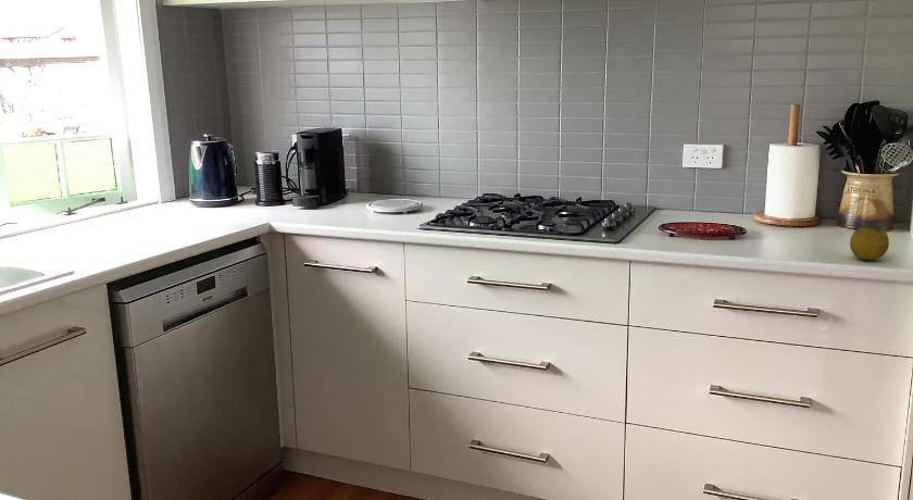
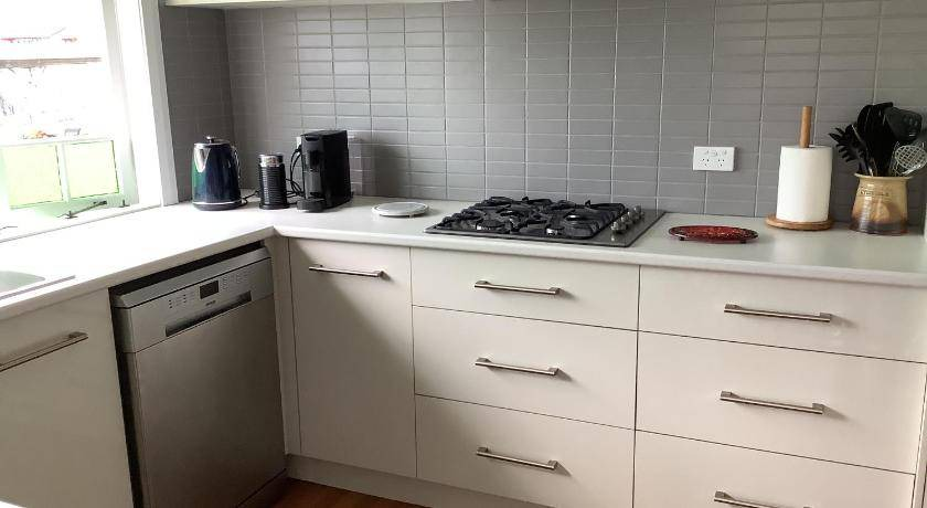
- fruit (868, 242)
